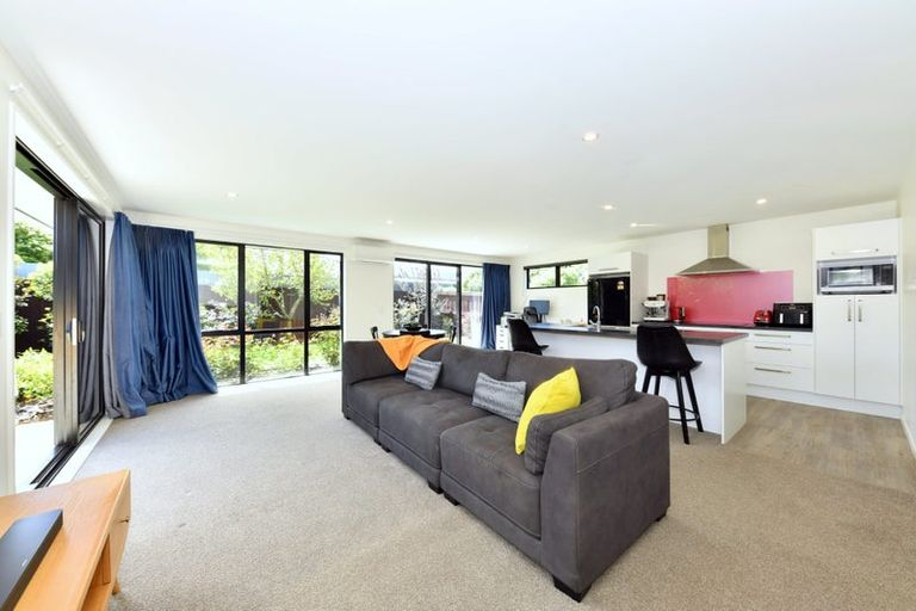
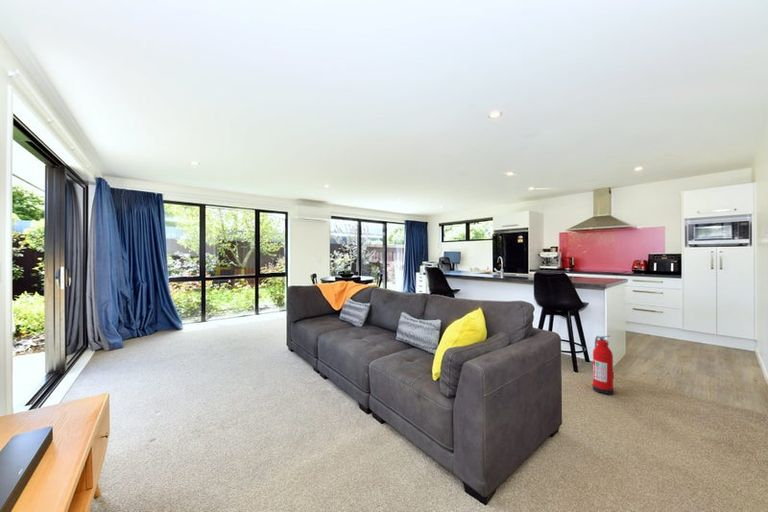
+ fire extinguisher (602, 361)
